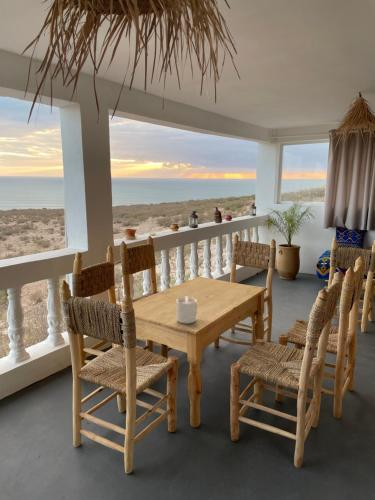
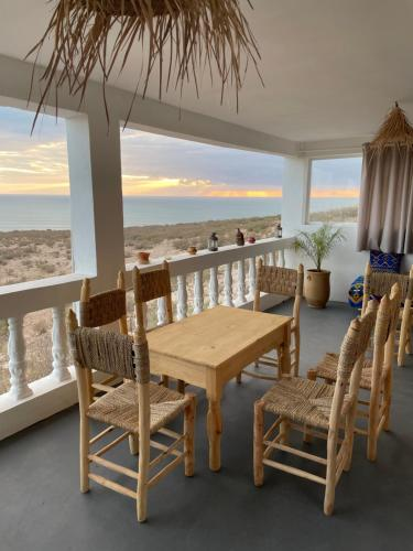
- candle (186, 308)
